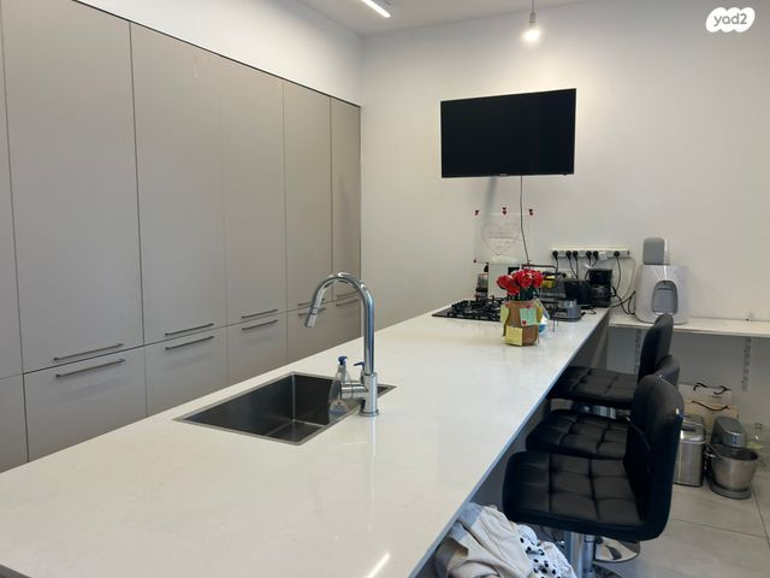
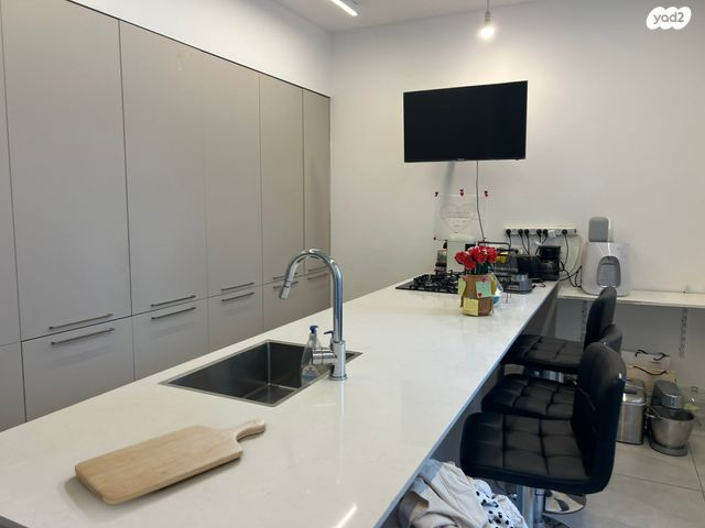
+ chopping board (187, 450)
